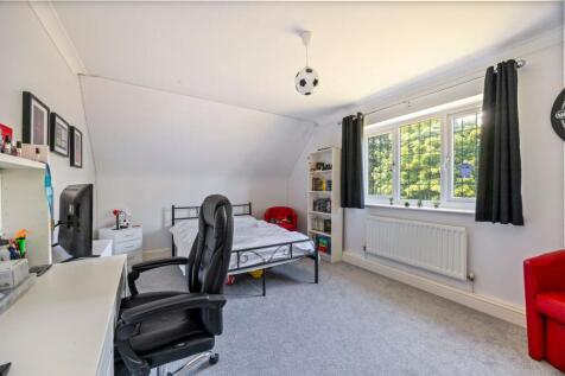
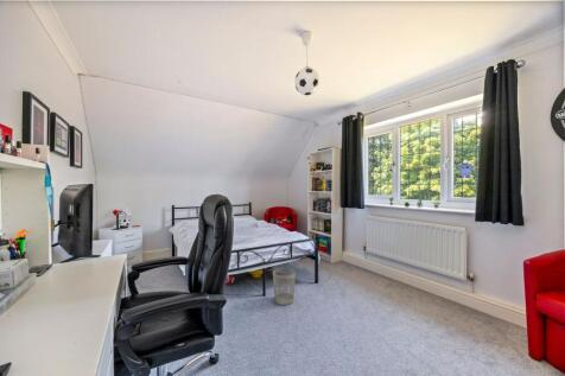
+ wastebasket (284, 286)
